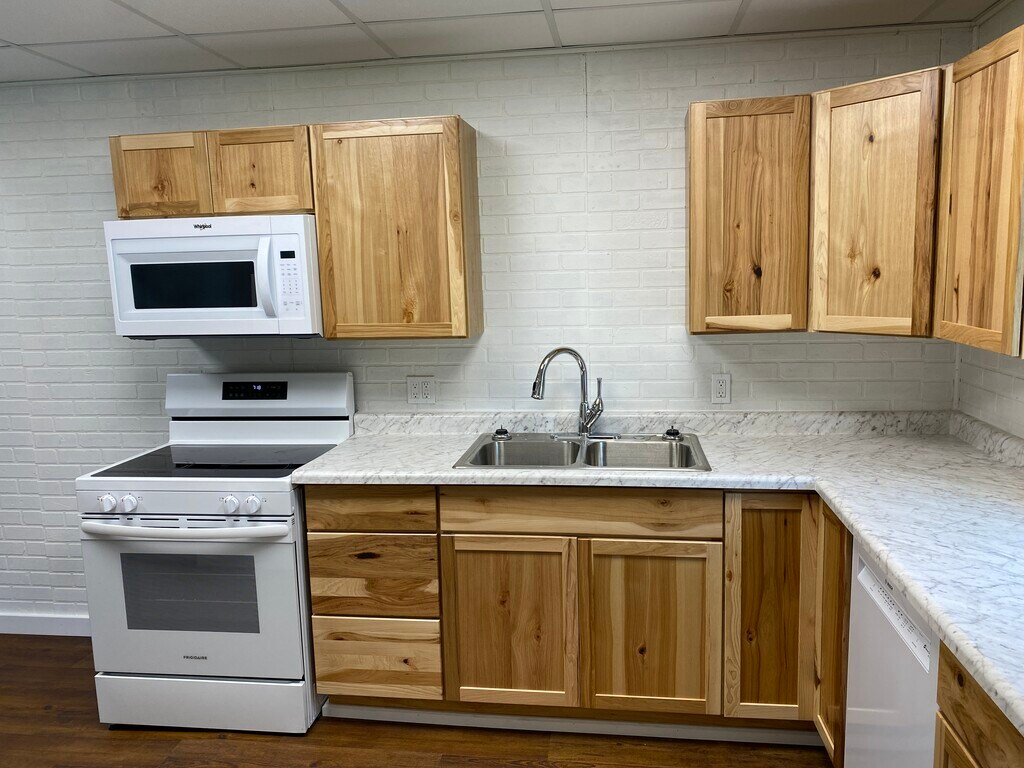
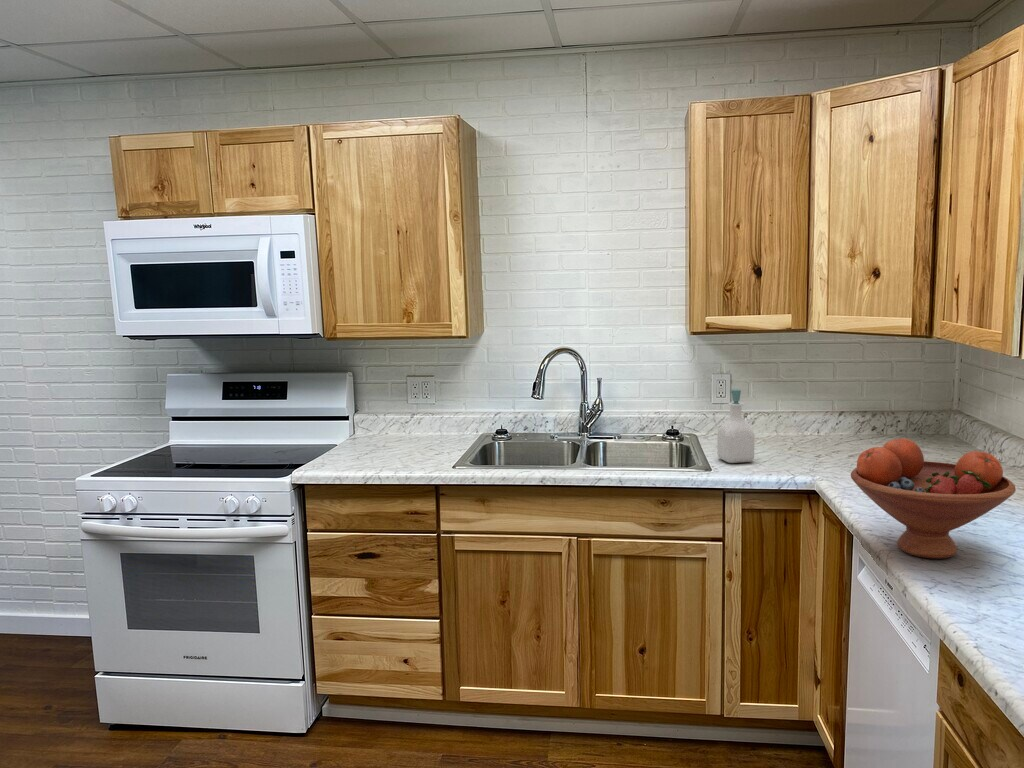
+ fruit bowl (928, 499)
+ soap bottle (735, 425)
